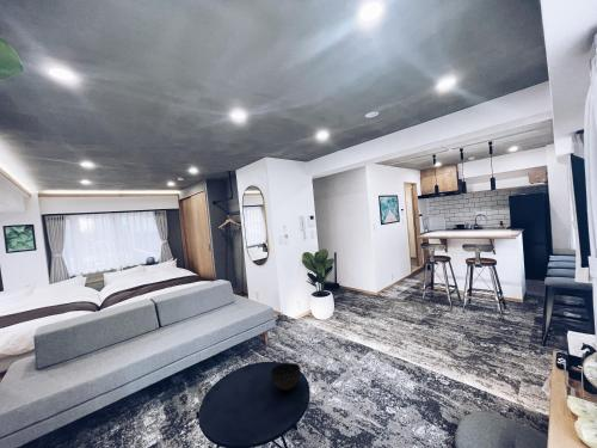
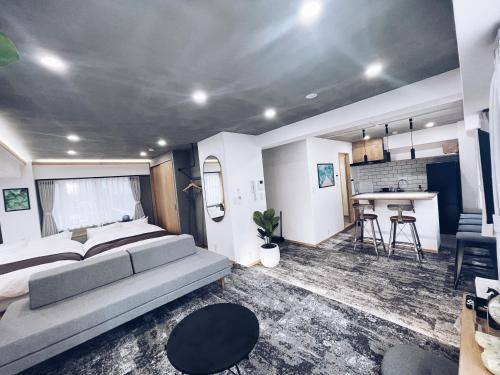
- bowl (285, 376)
